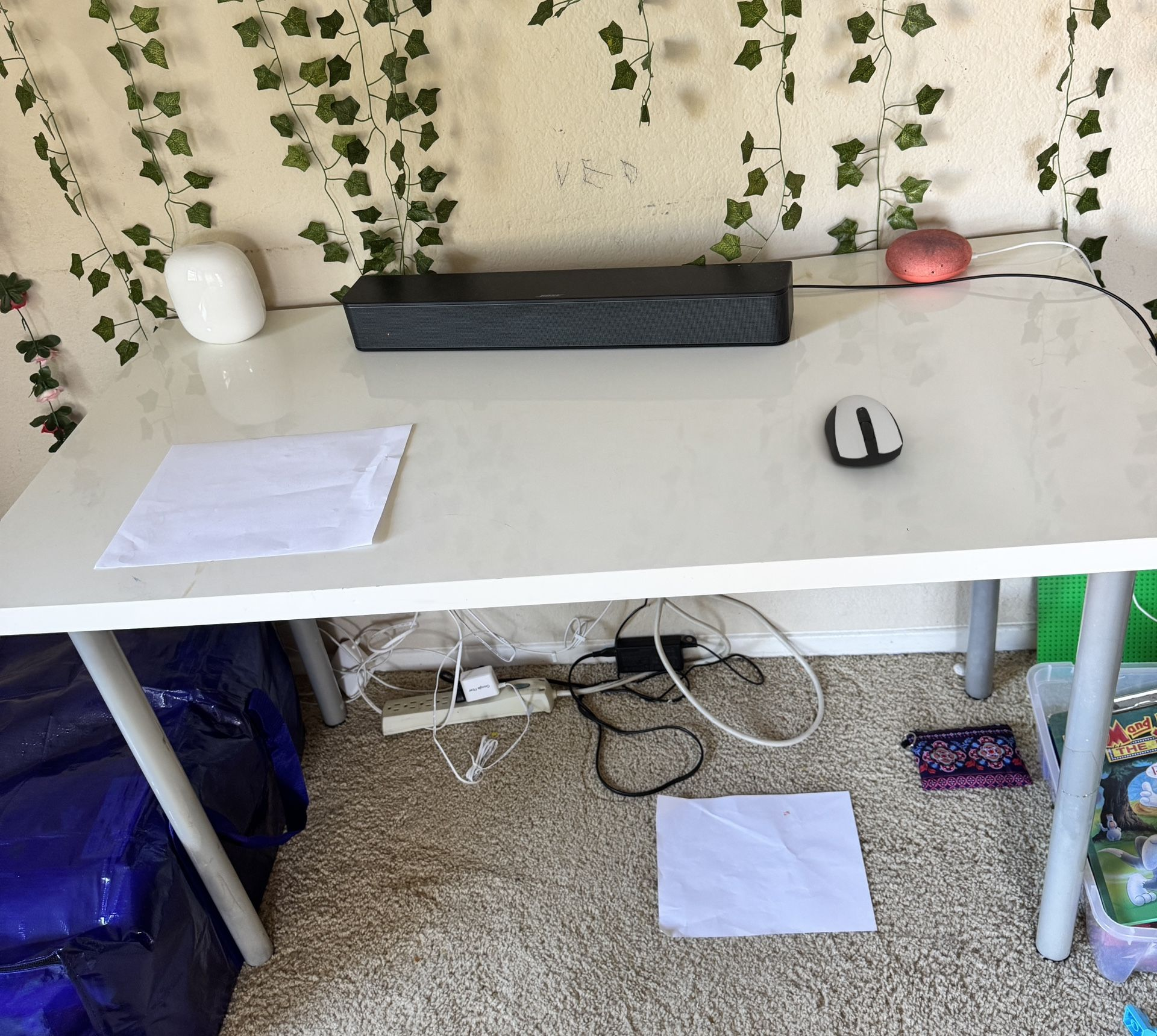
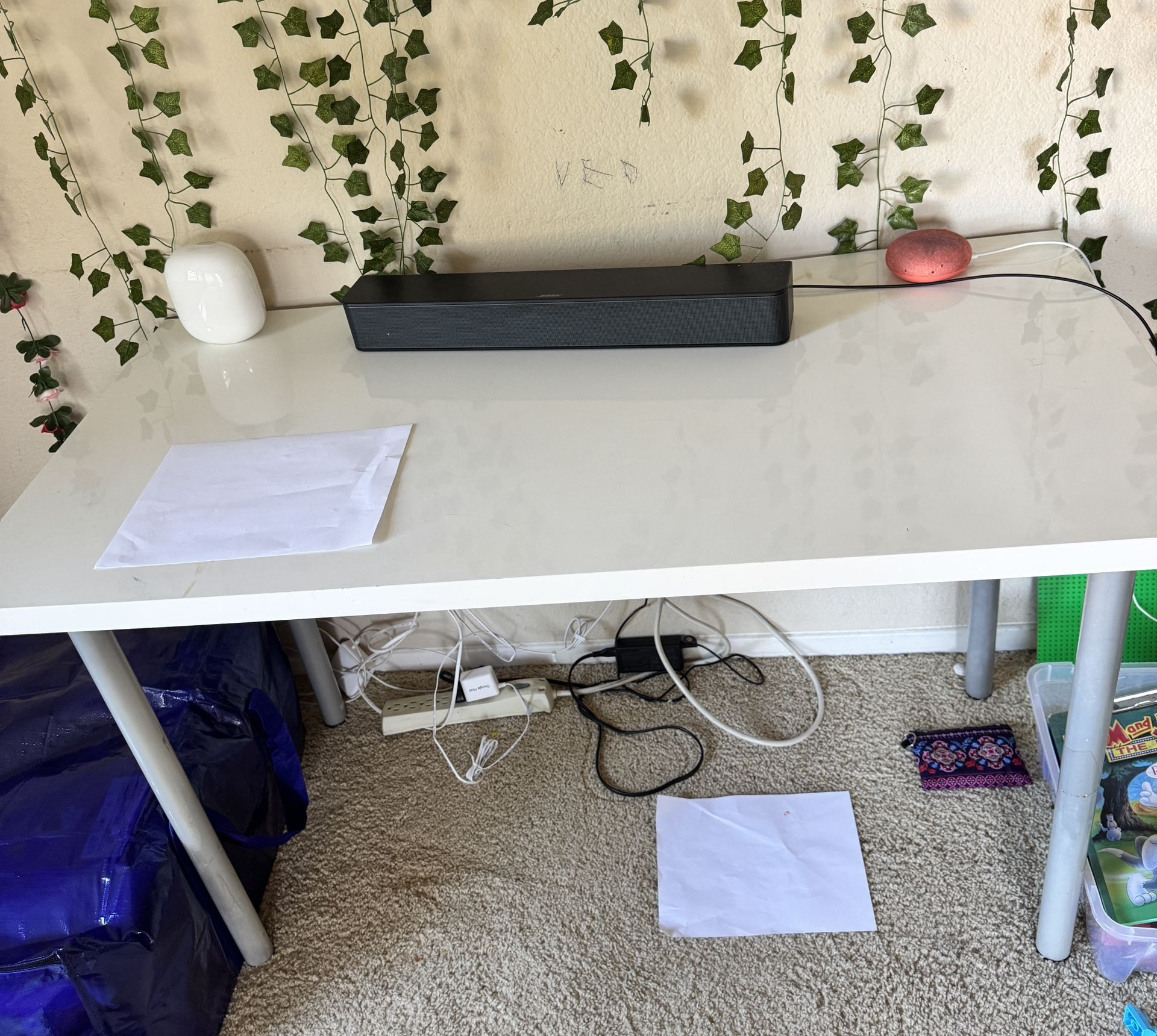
- computer mouse (861, 422)
